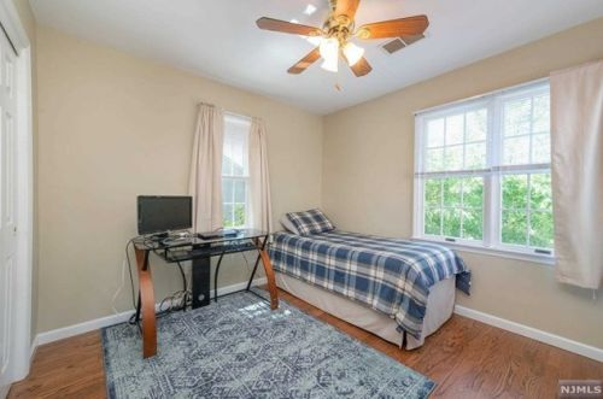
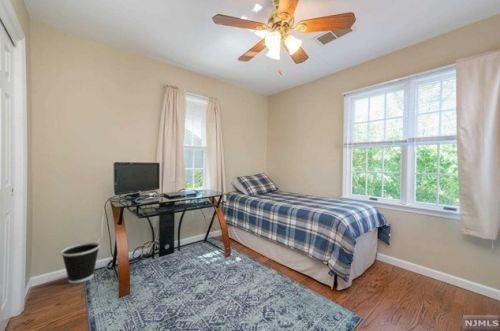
+ wastebasket (81, 262)
